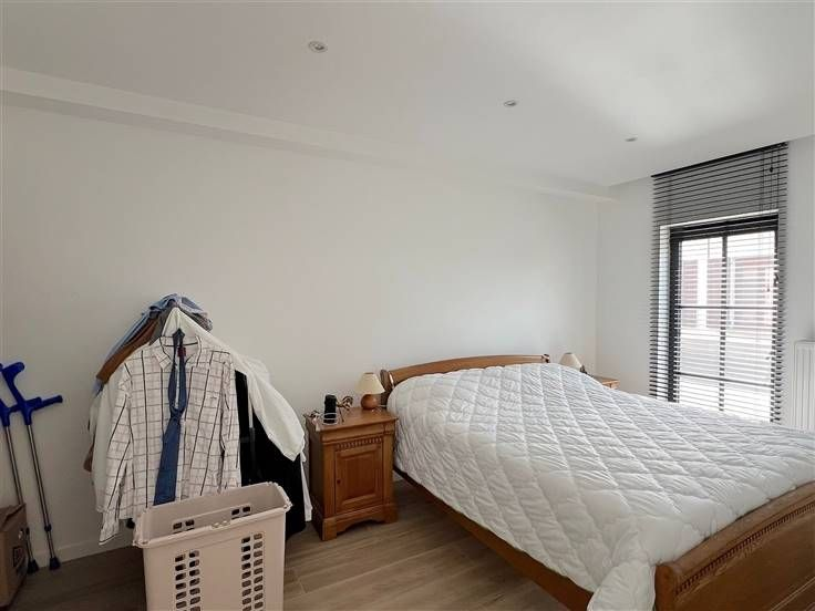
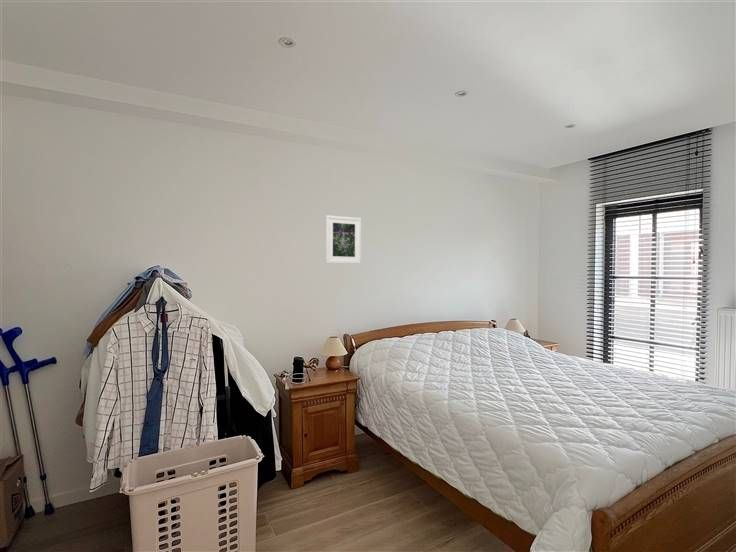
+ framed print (343, 240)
